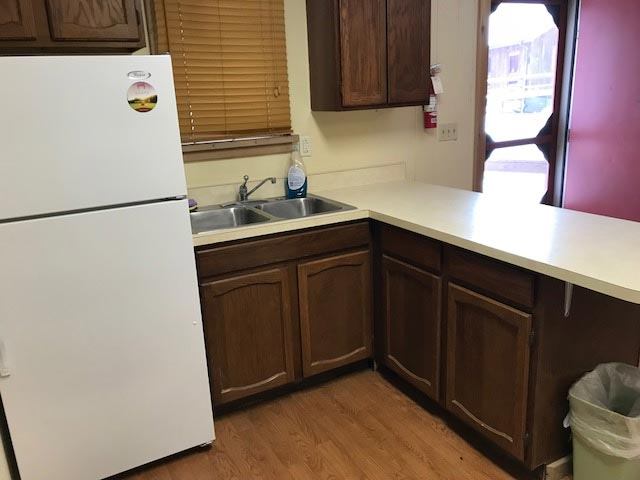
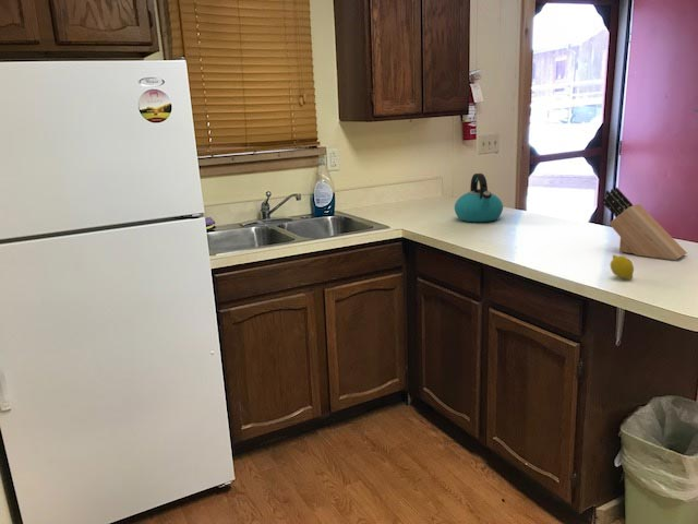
+ knife block (641, 222)
+ kettle (479, 196)
+ fruit (622, 266)
